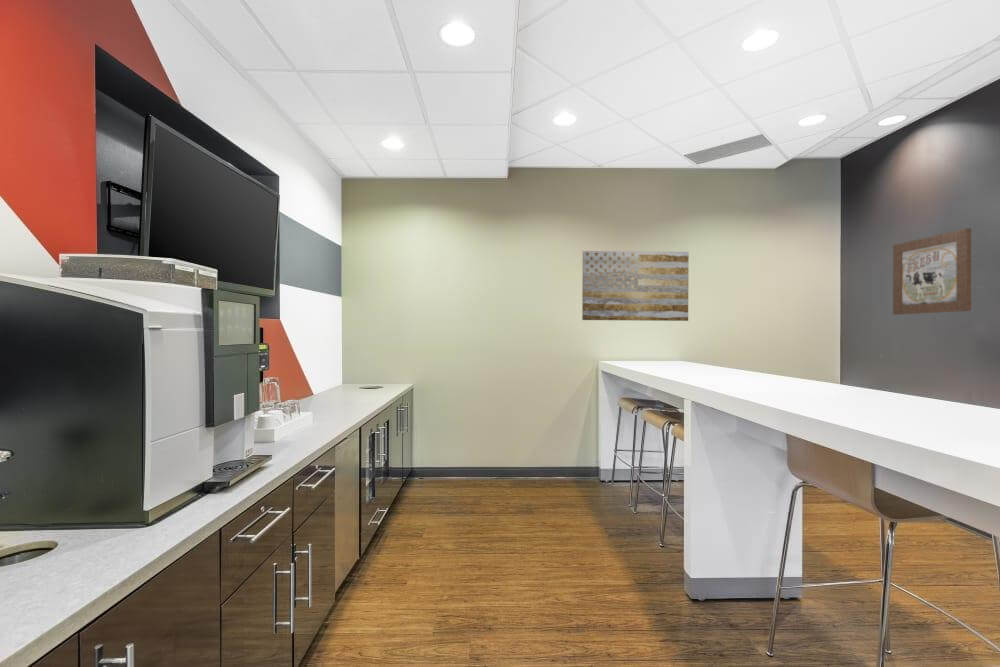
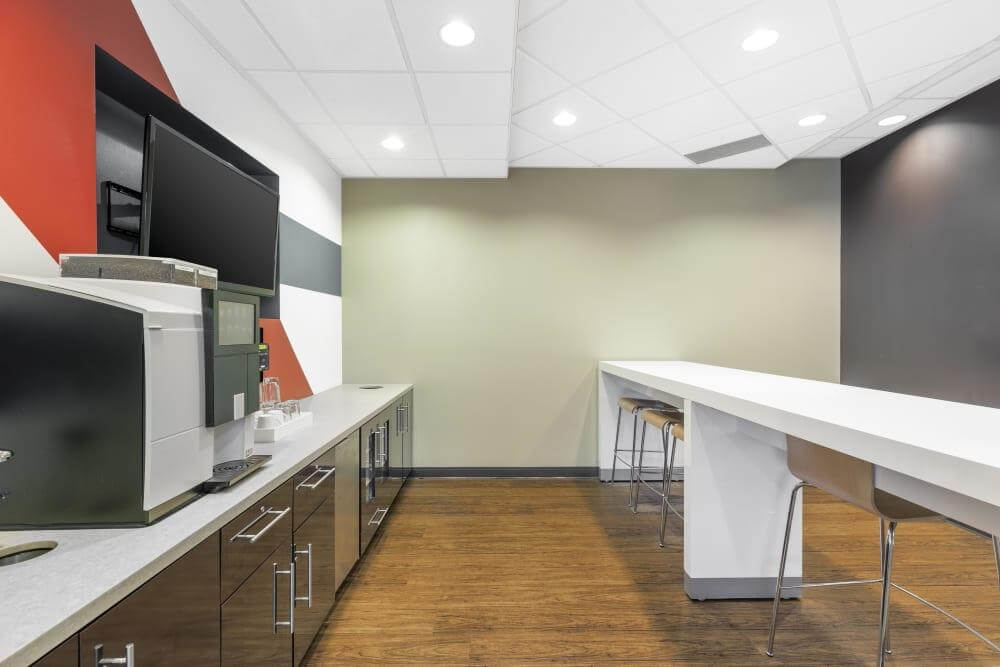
- wall art (635, 285)
- wall art (928, 275)
